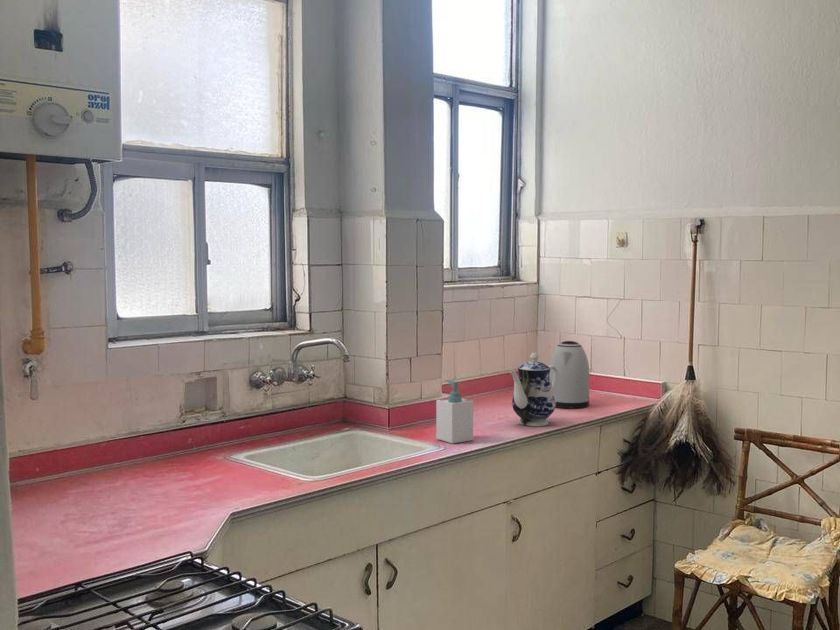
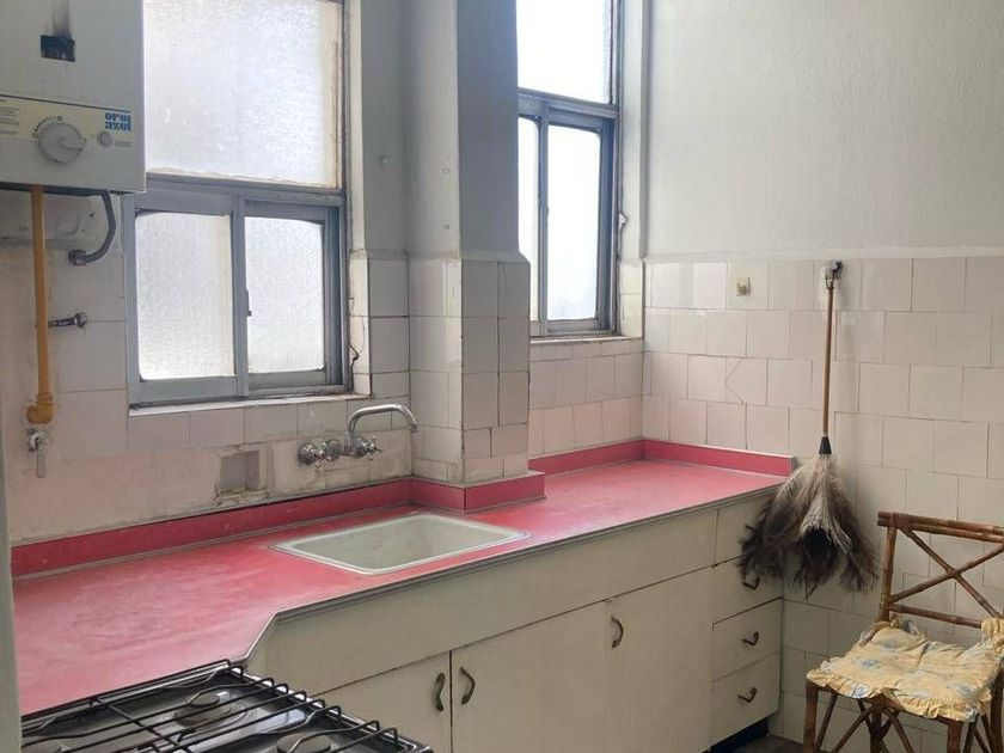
- soap bottle (454, 410)
- kettle (571, 371)
- teapot (533, 388)
